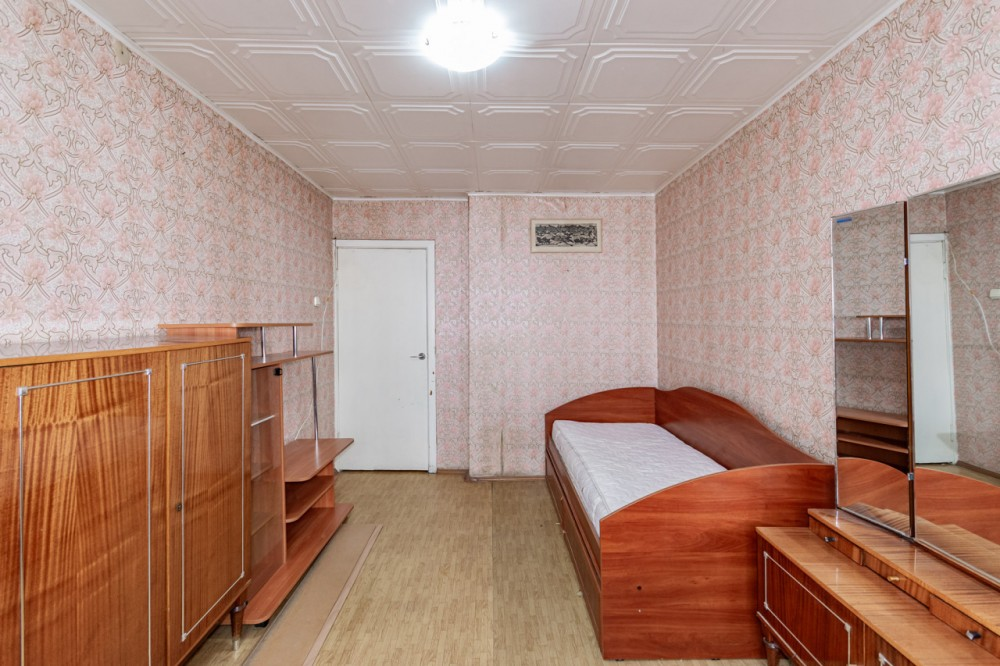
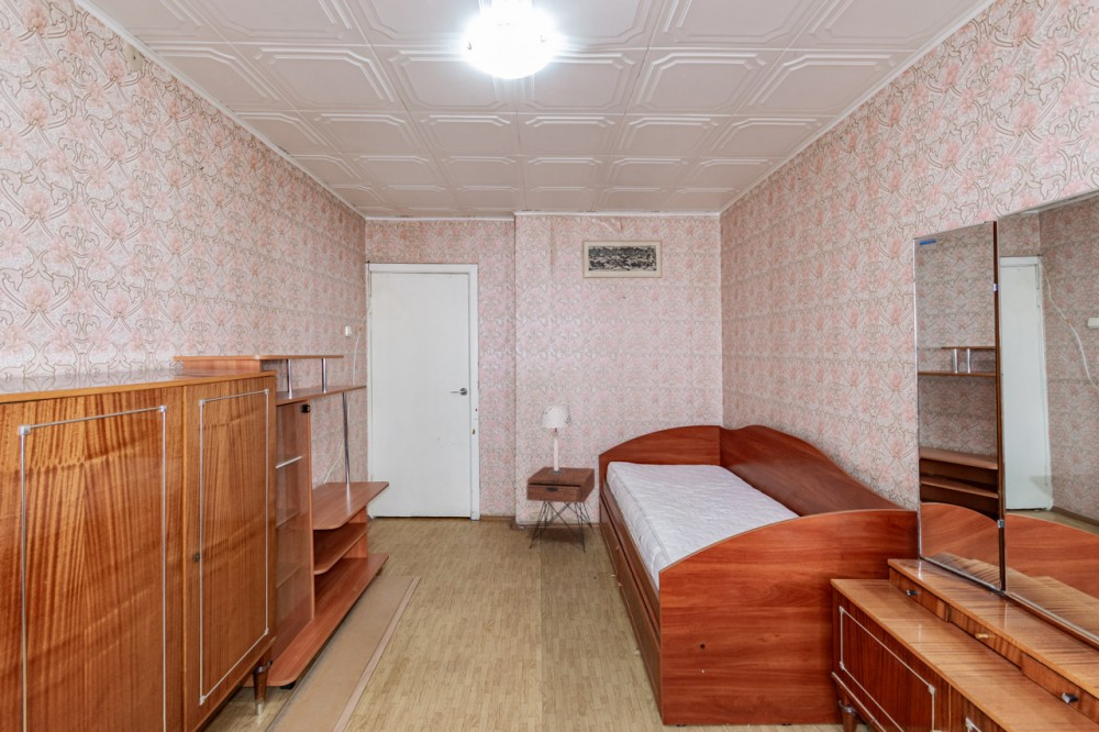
+ nightstand (562, 509)
+ table lamp (555, 439)
